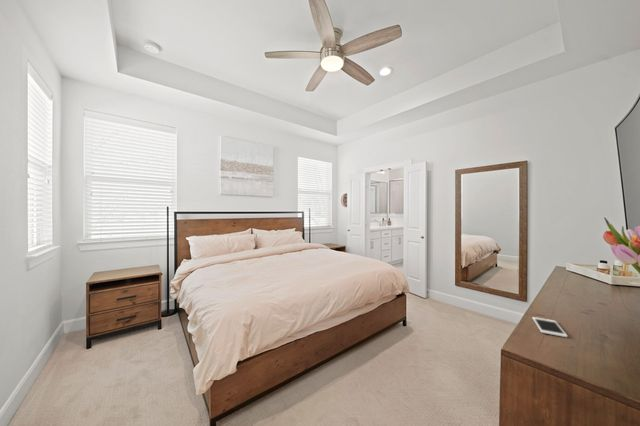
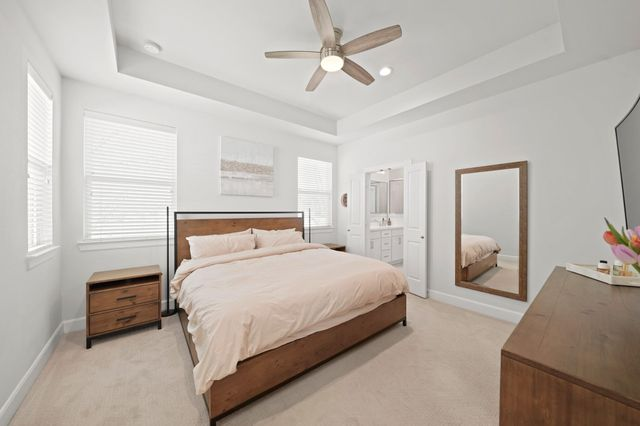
- cell phone (548, 326)
